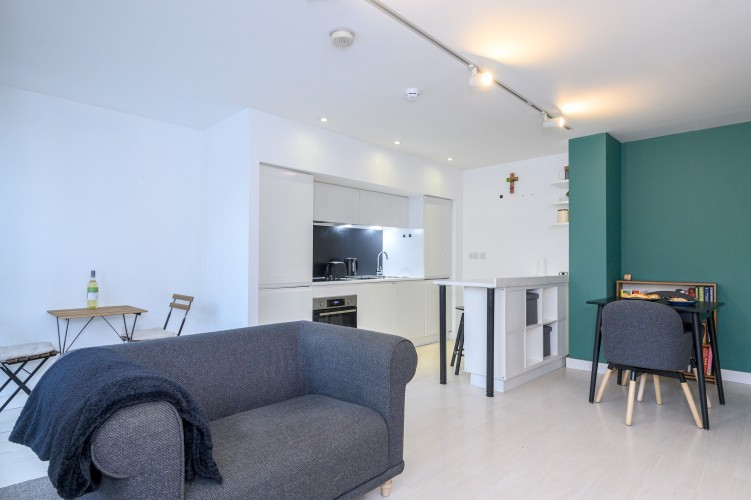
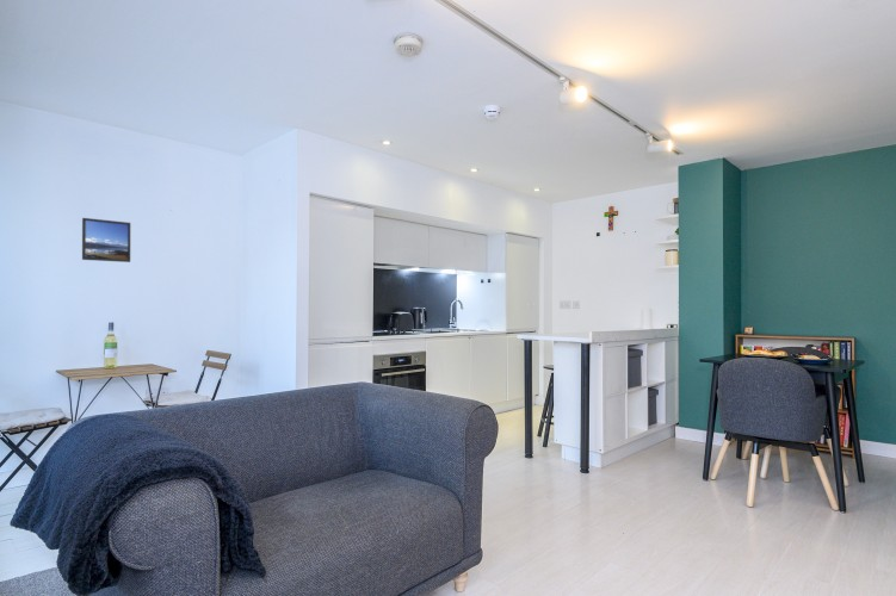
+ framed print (106, 240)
